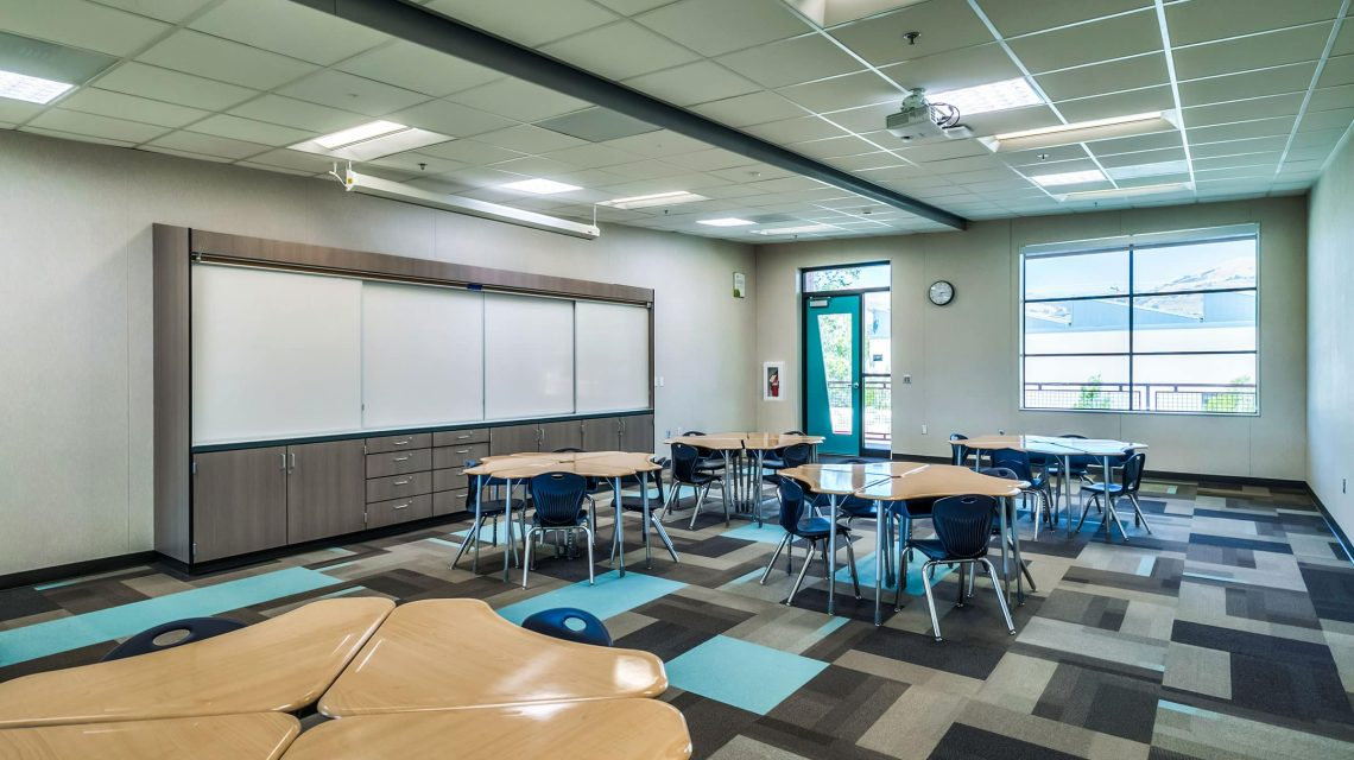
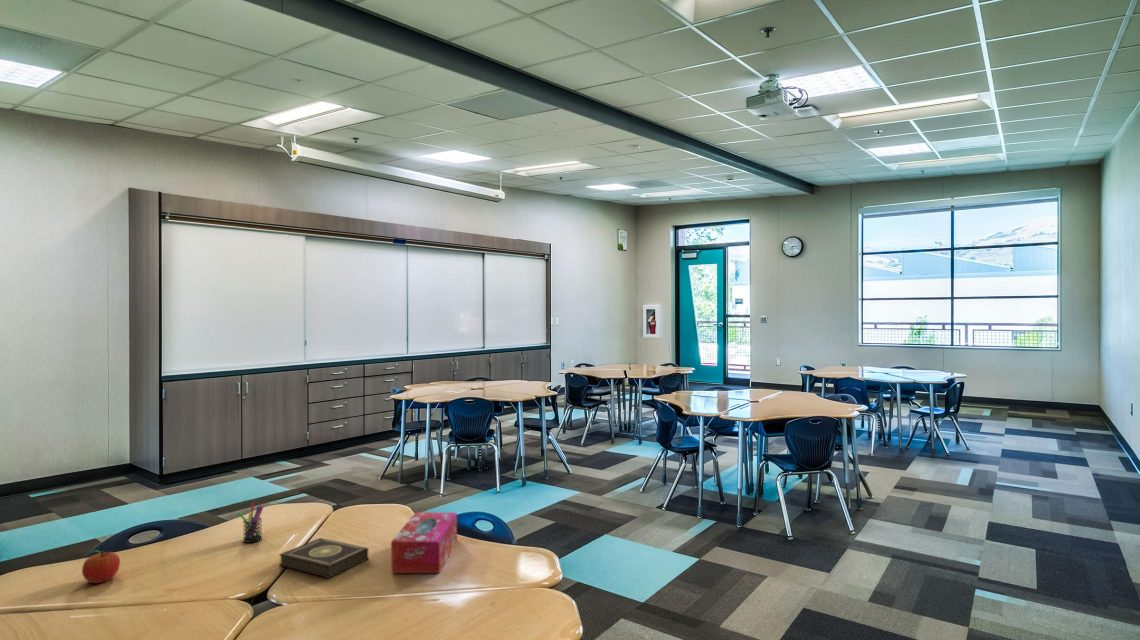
+ fruit (101, 564)
+ pen holder (250, 522)
+ tissue box (426, 540)
+ book (324, 556)
